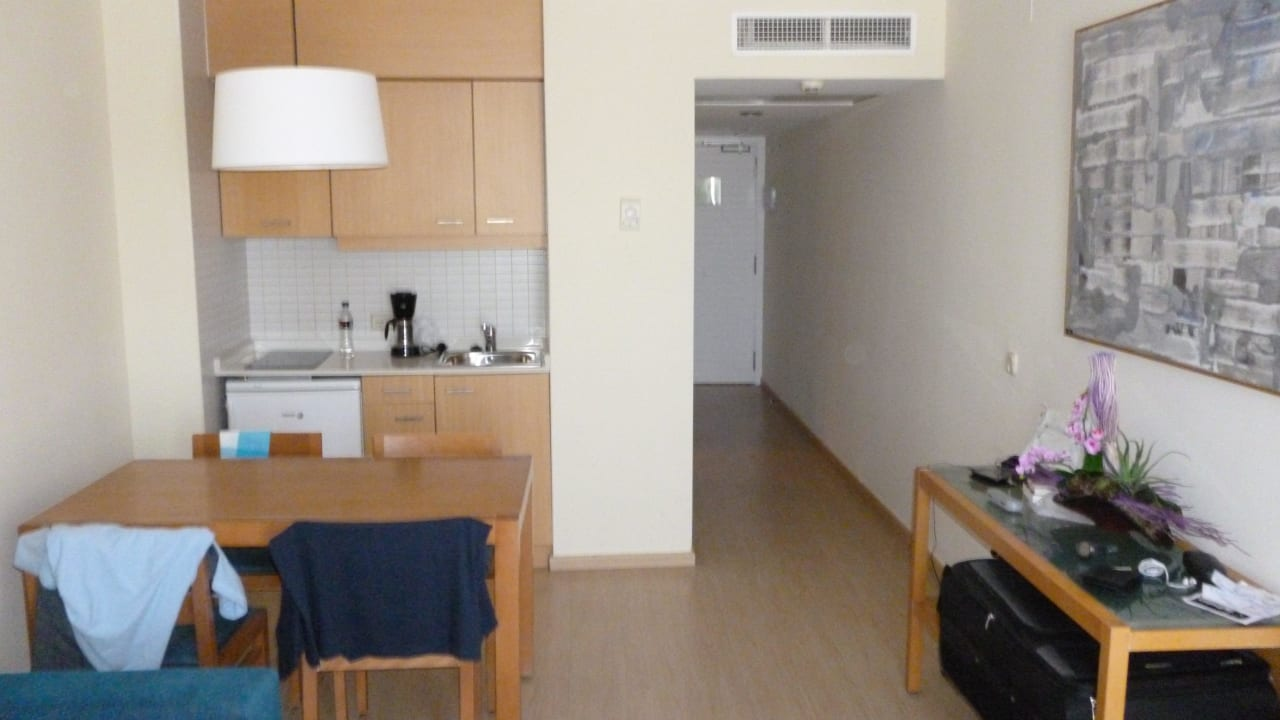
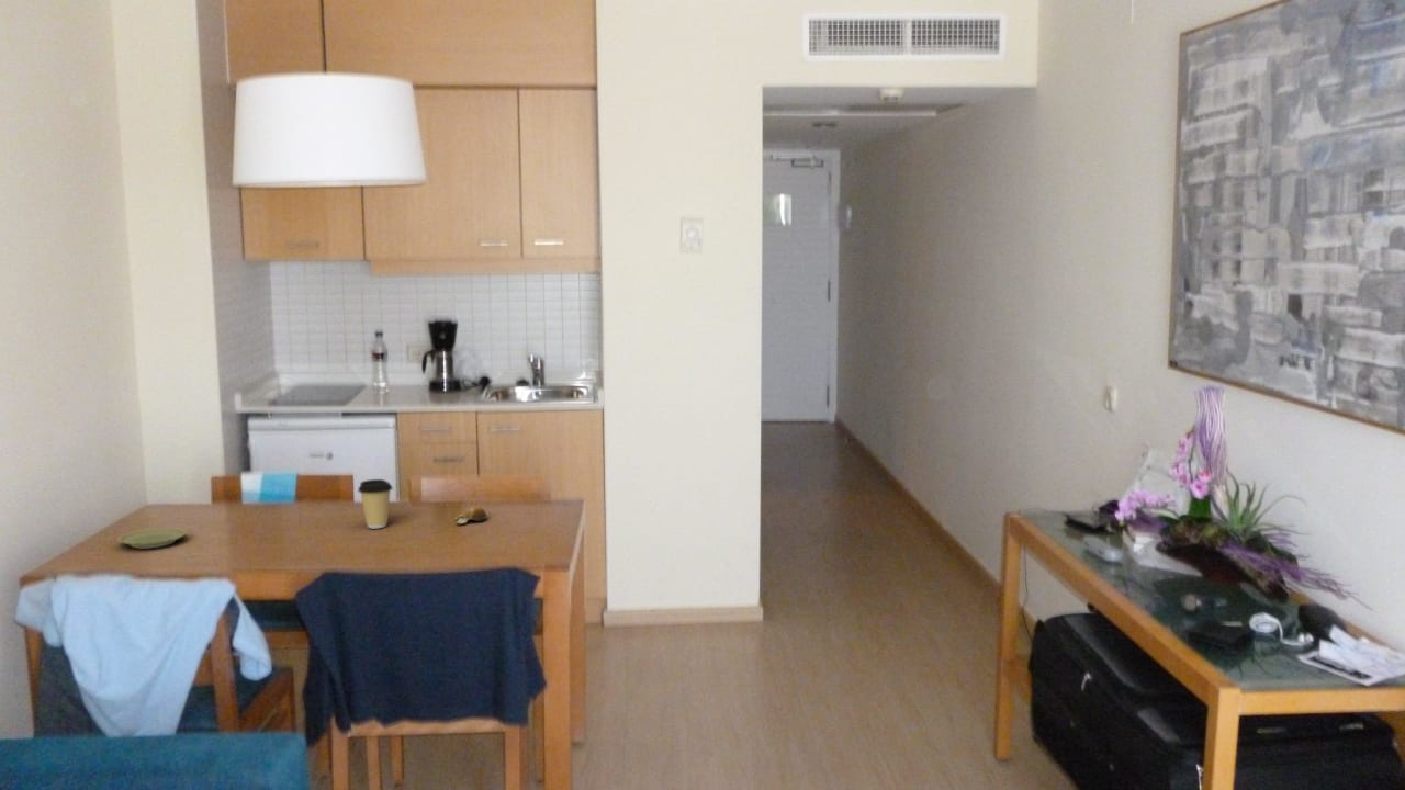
+ plate (153, 539)
+ coffee cup (375, 504)
+ fruit (468, 512)
